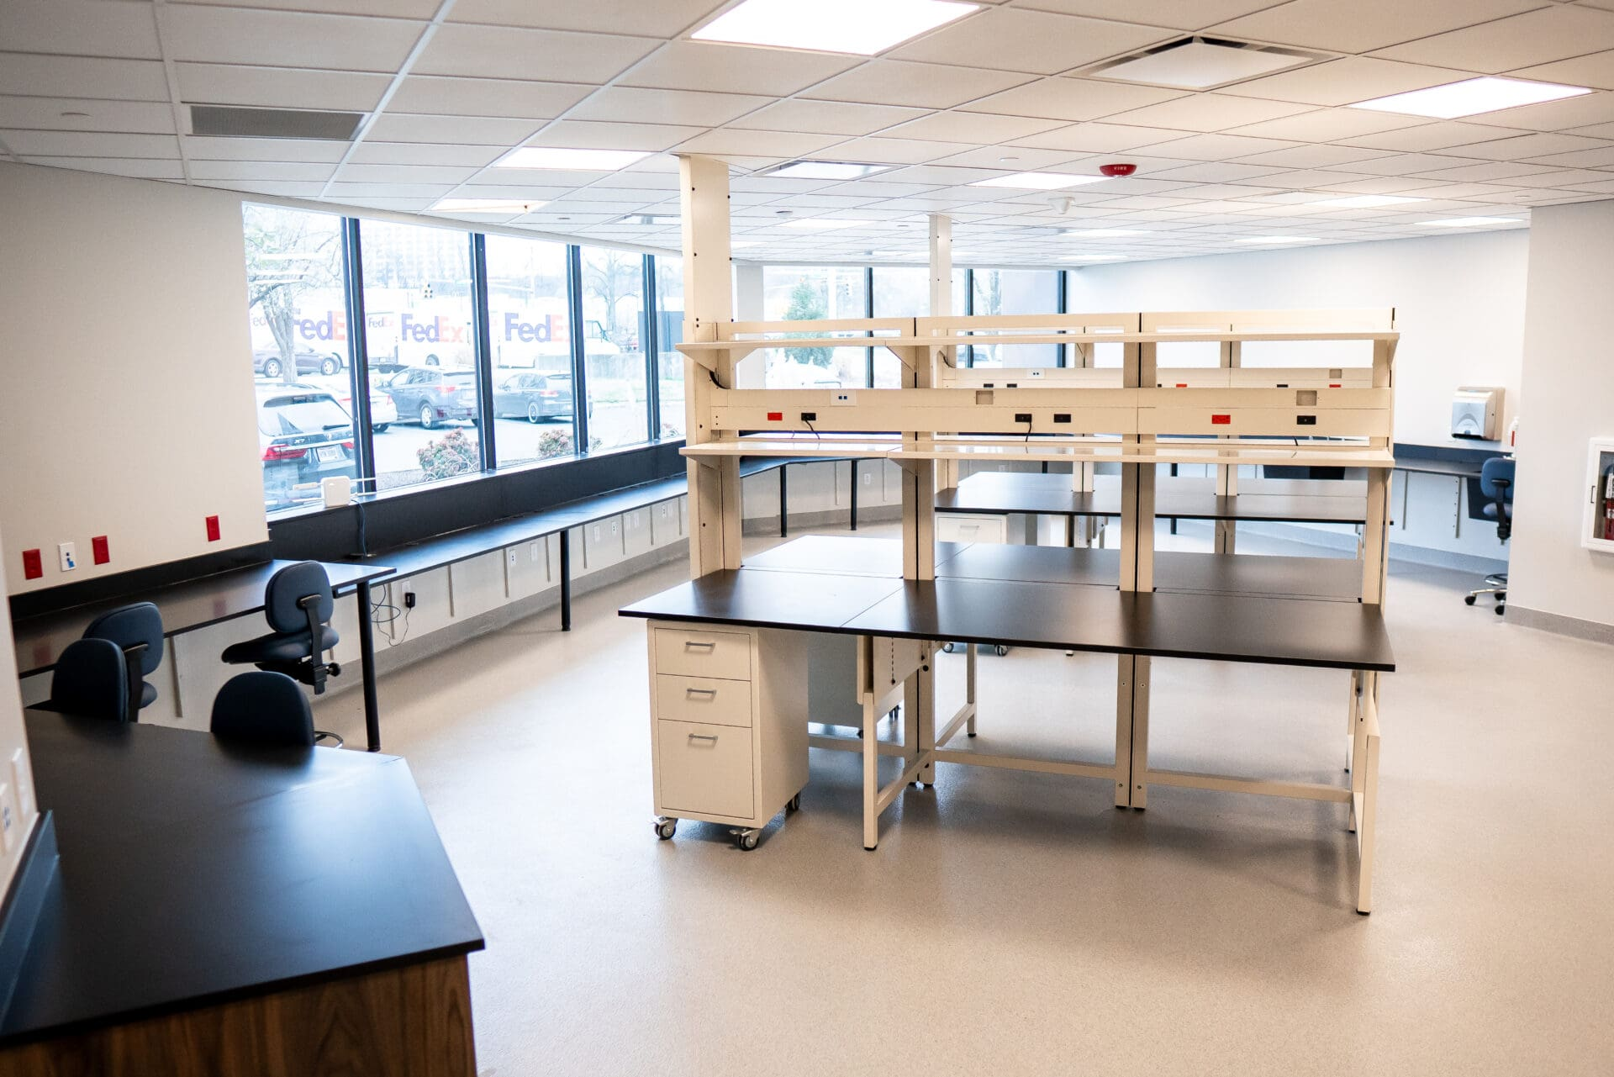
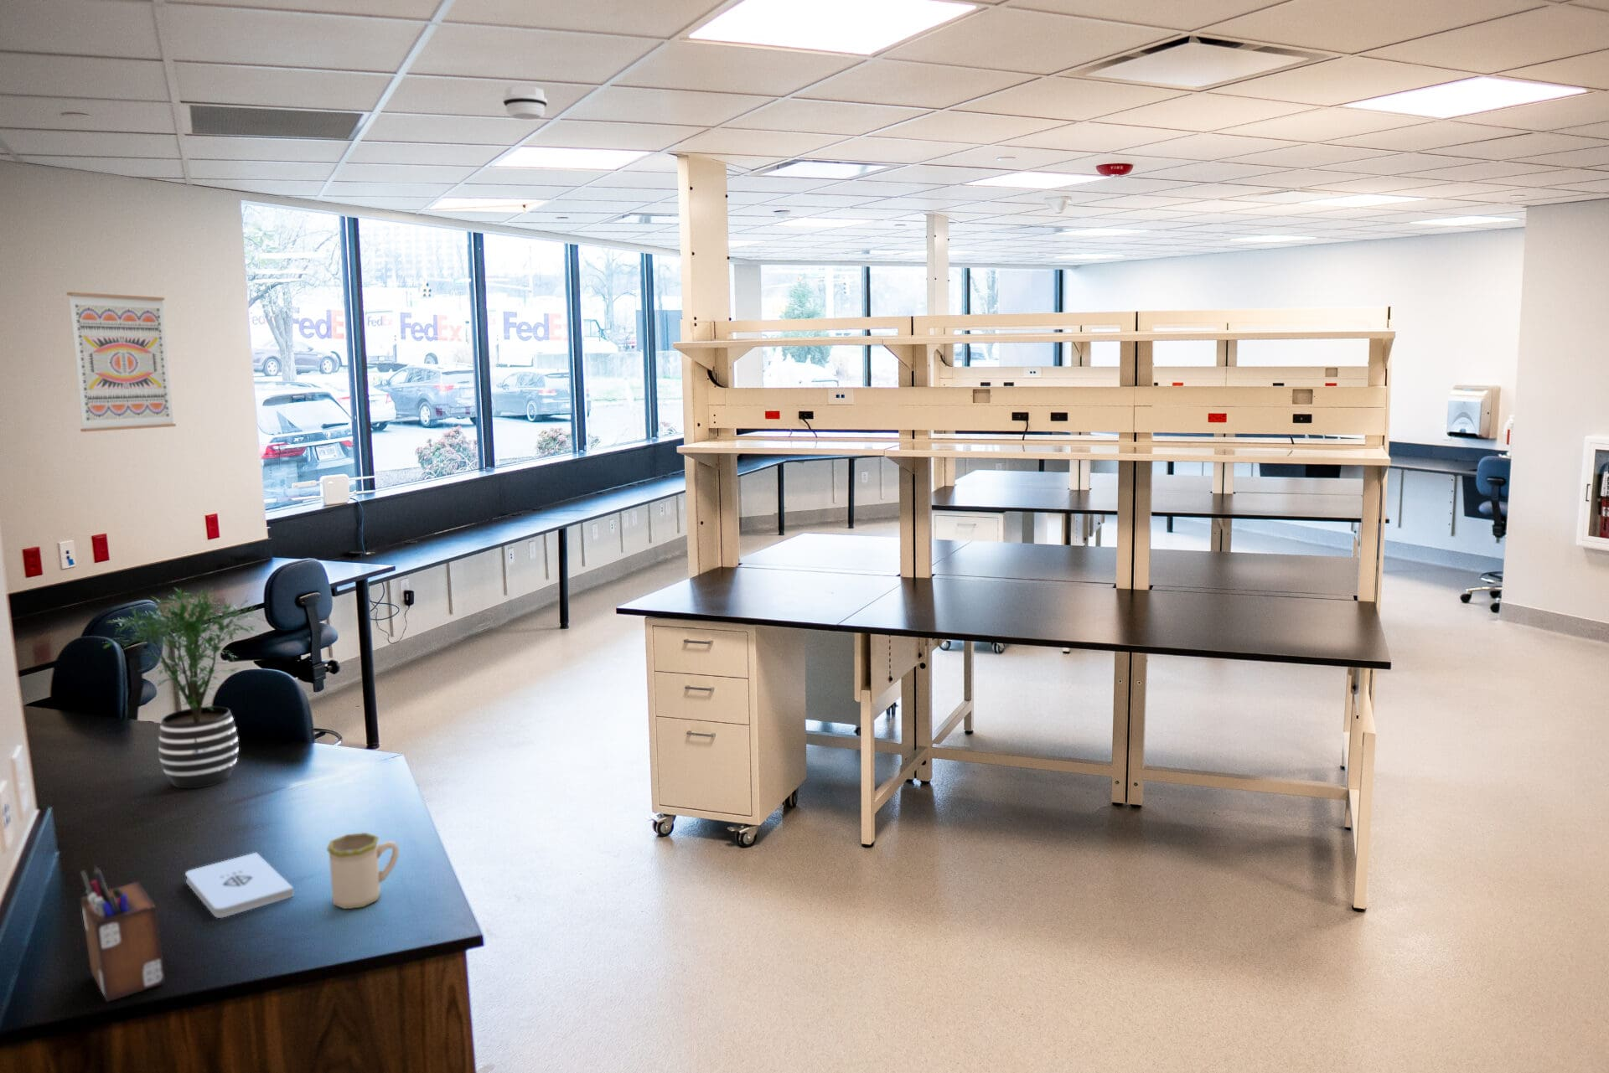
+ wall art (123, 362)
+ notepad (237, 884)
+ mug (364, 868)
+ desk organizer (121, 925)
+ smoke detector (525, 103)
+ potted plant (189, 684)
